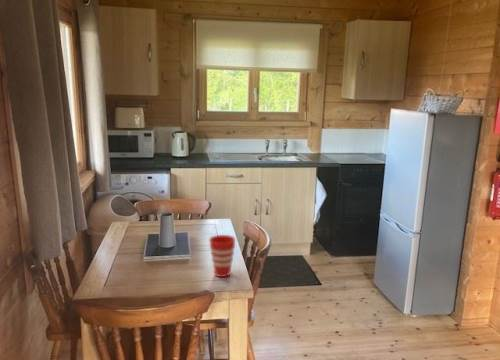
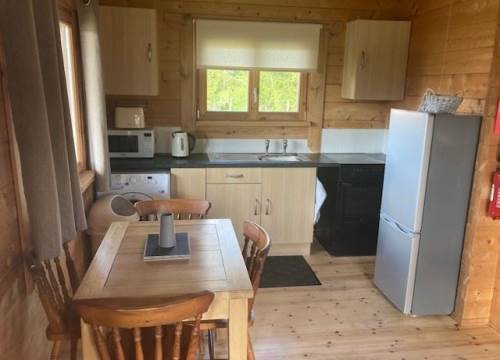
- cup (222, 256)
